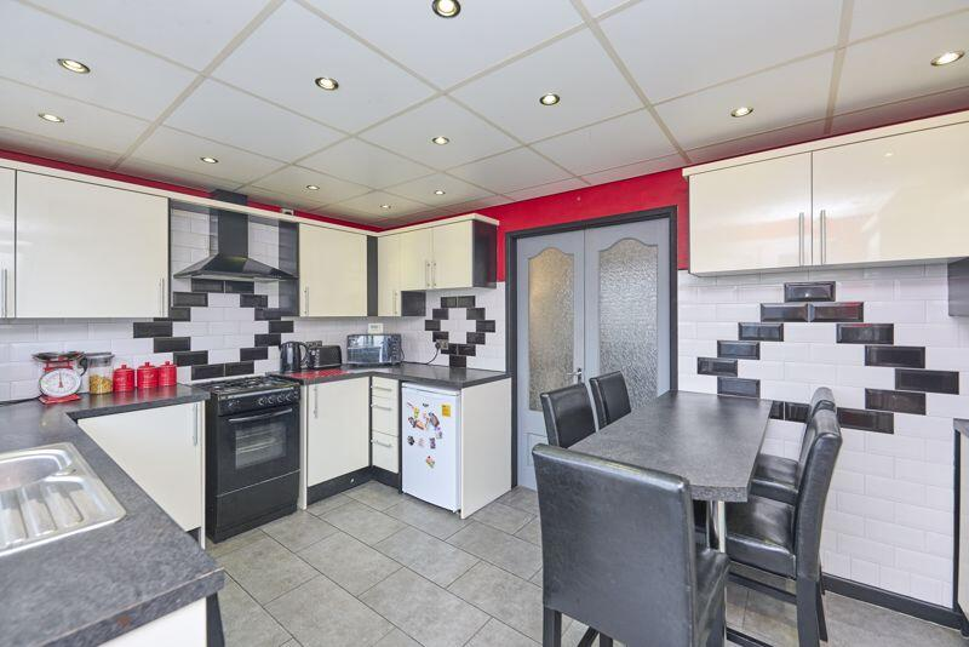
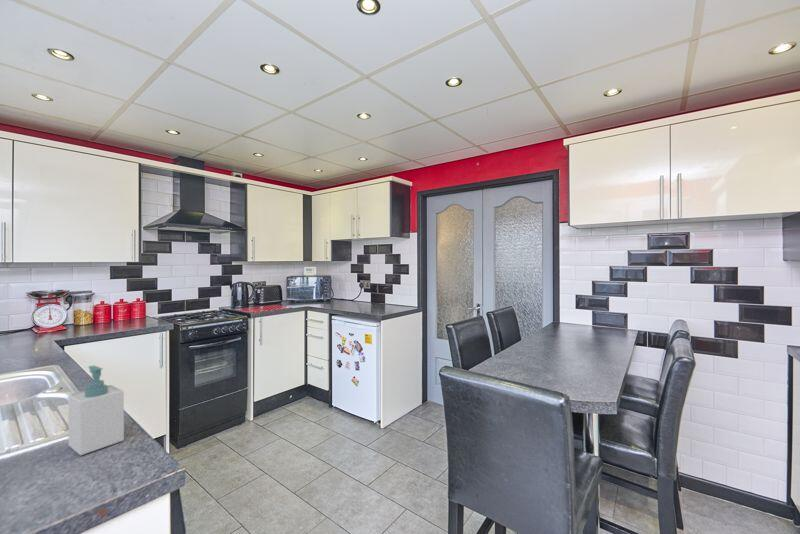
+ soap bottle (96, 405)
